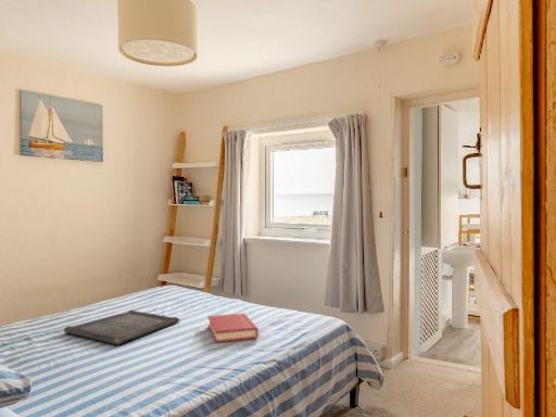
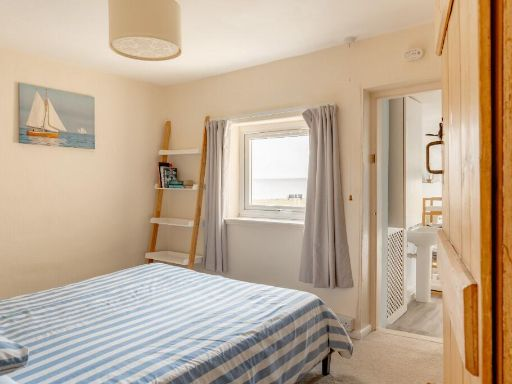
- serving tray (125, 325)
- hardback book (231, 326)
